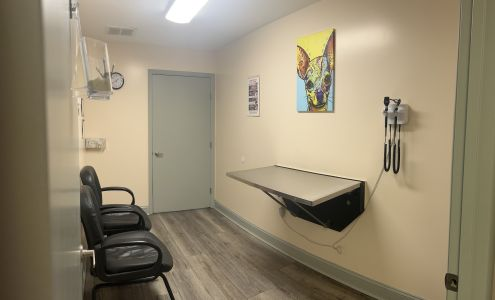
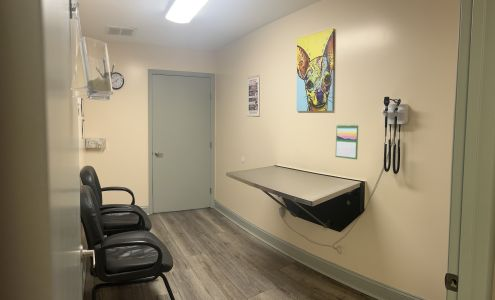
+ calendar (346, 141)
